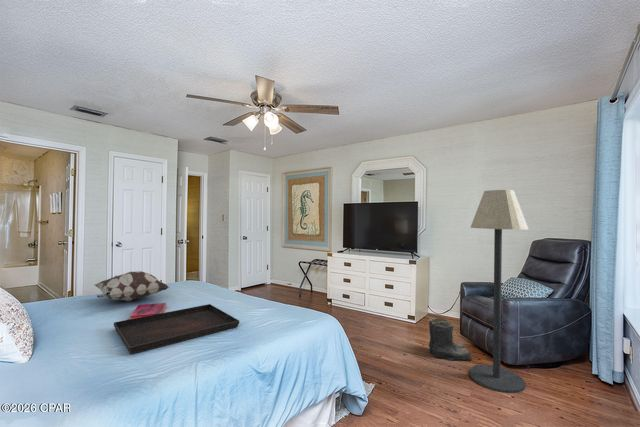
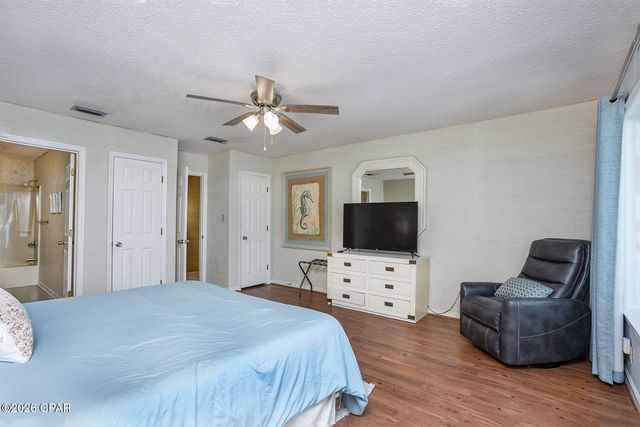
- hardback book (149, 311)
- serving tray (177, 324)
- decorative pillow (130, 286)
- boots (449, 338)
- floor lamp (497, 285)
